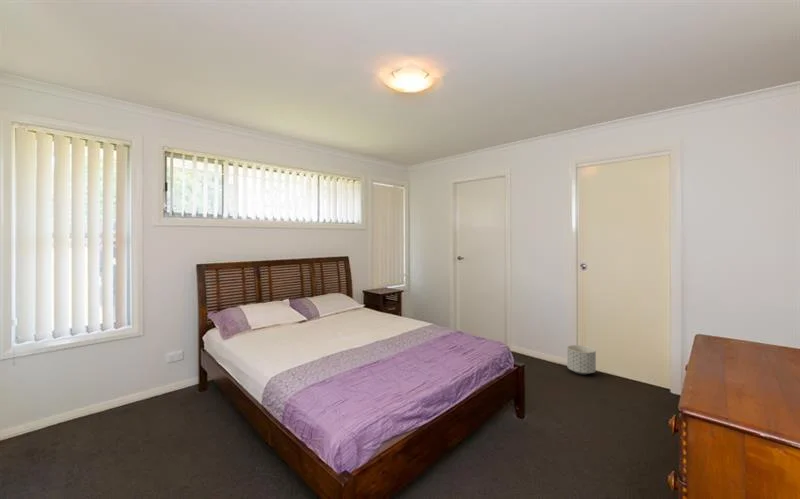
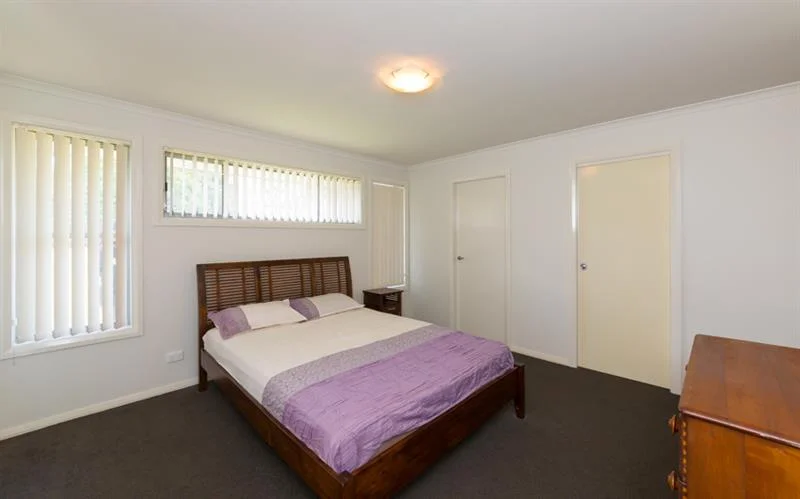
- planter (581, 360)
